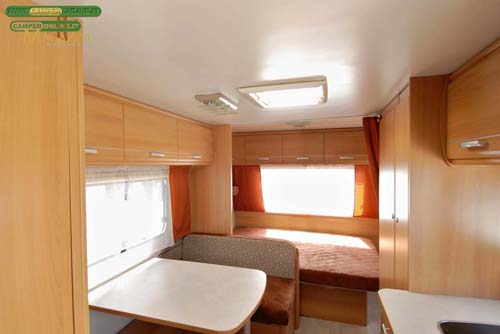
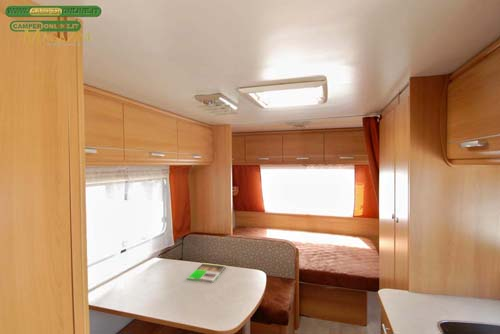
+ magazine (207, 272)
